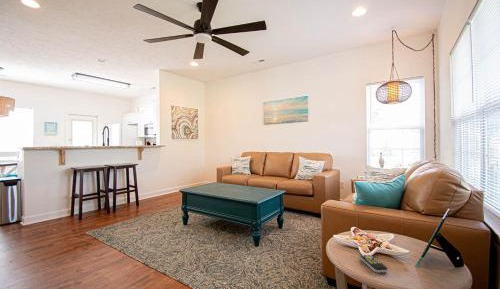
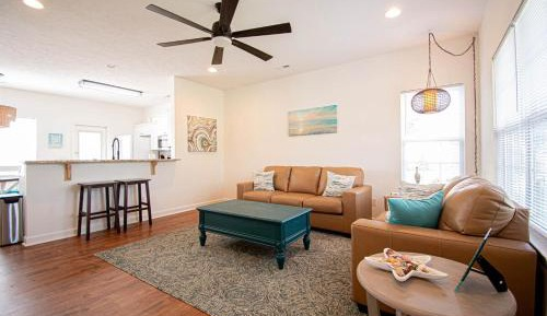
- remote control (373, 263)
